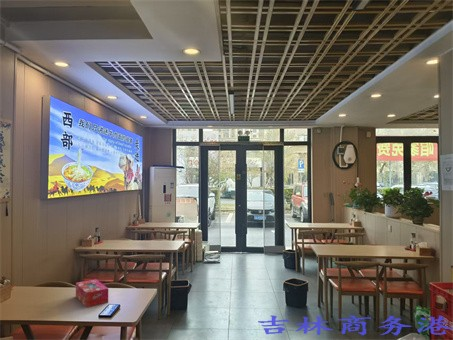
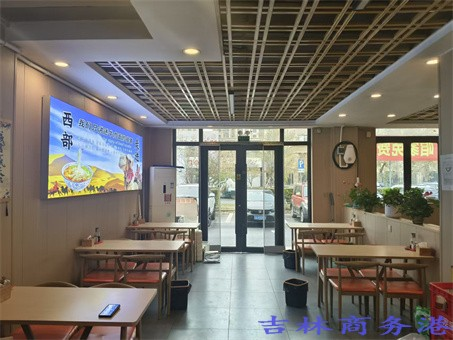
- tissue box (91, 292)
